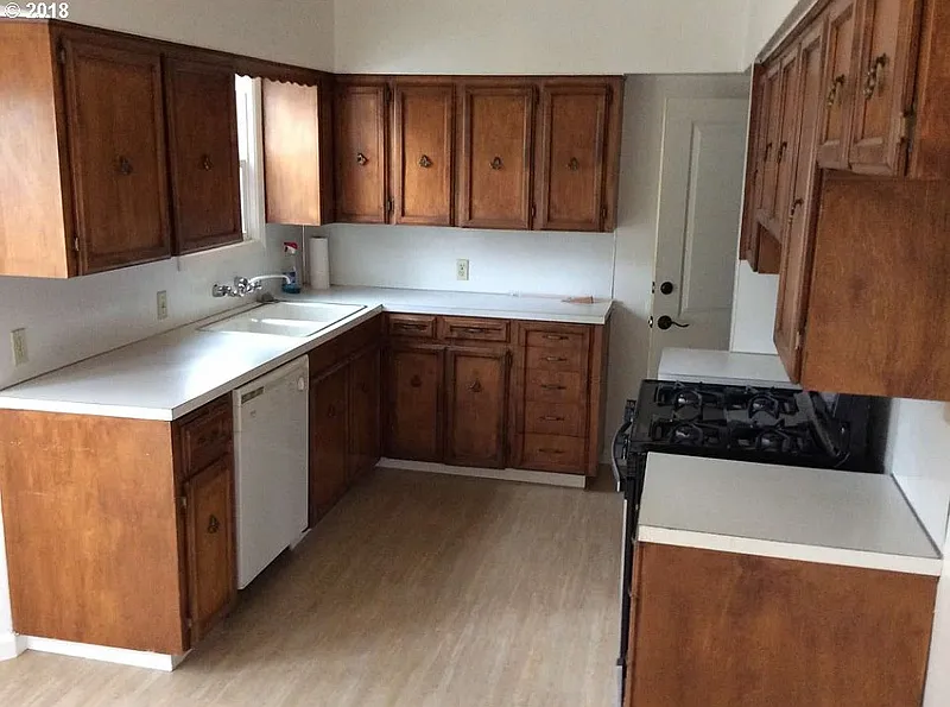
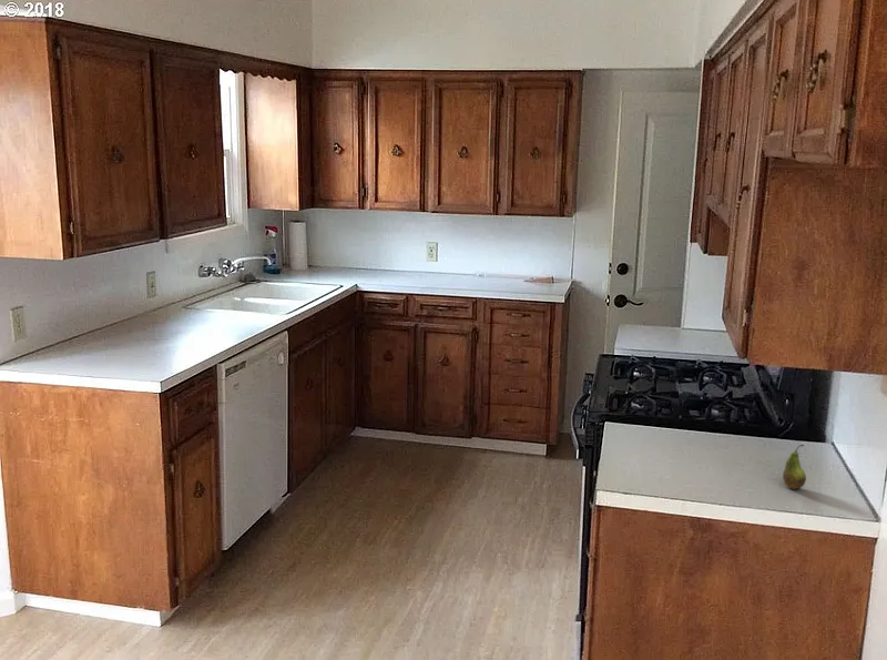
+ fruit (795, 464)
